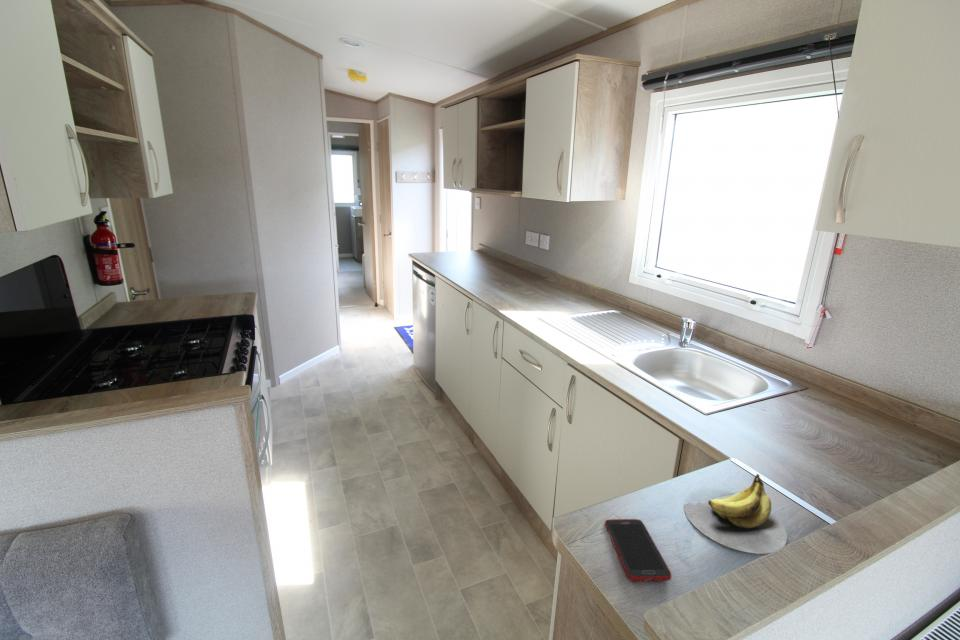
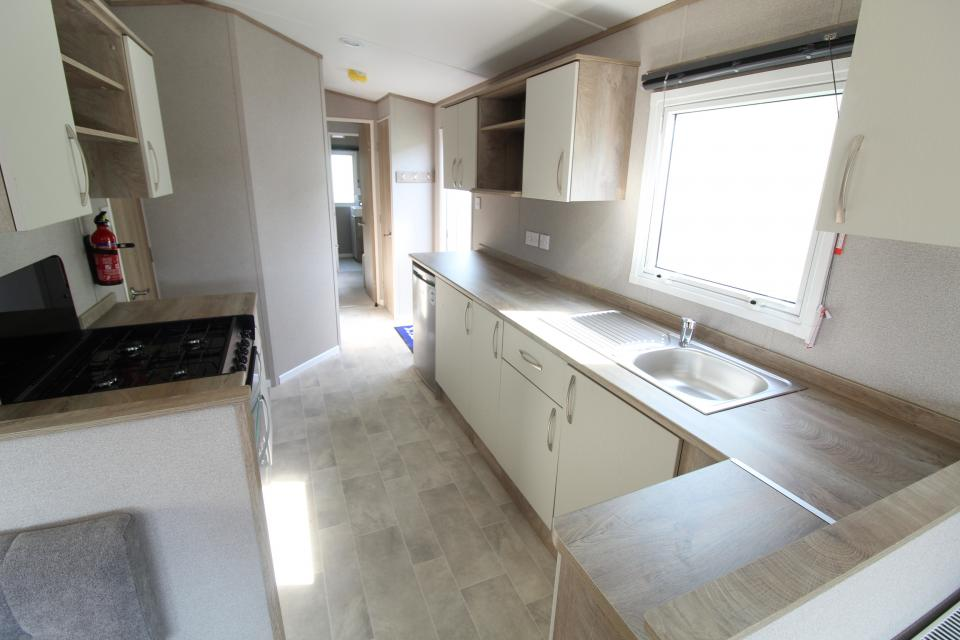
- cell phone (635, 547)
- banana (737, 499)
